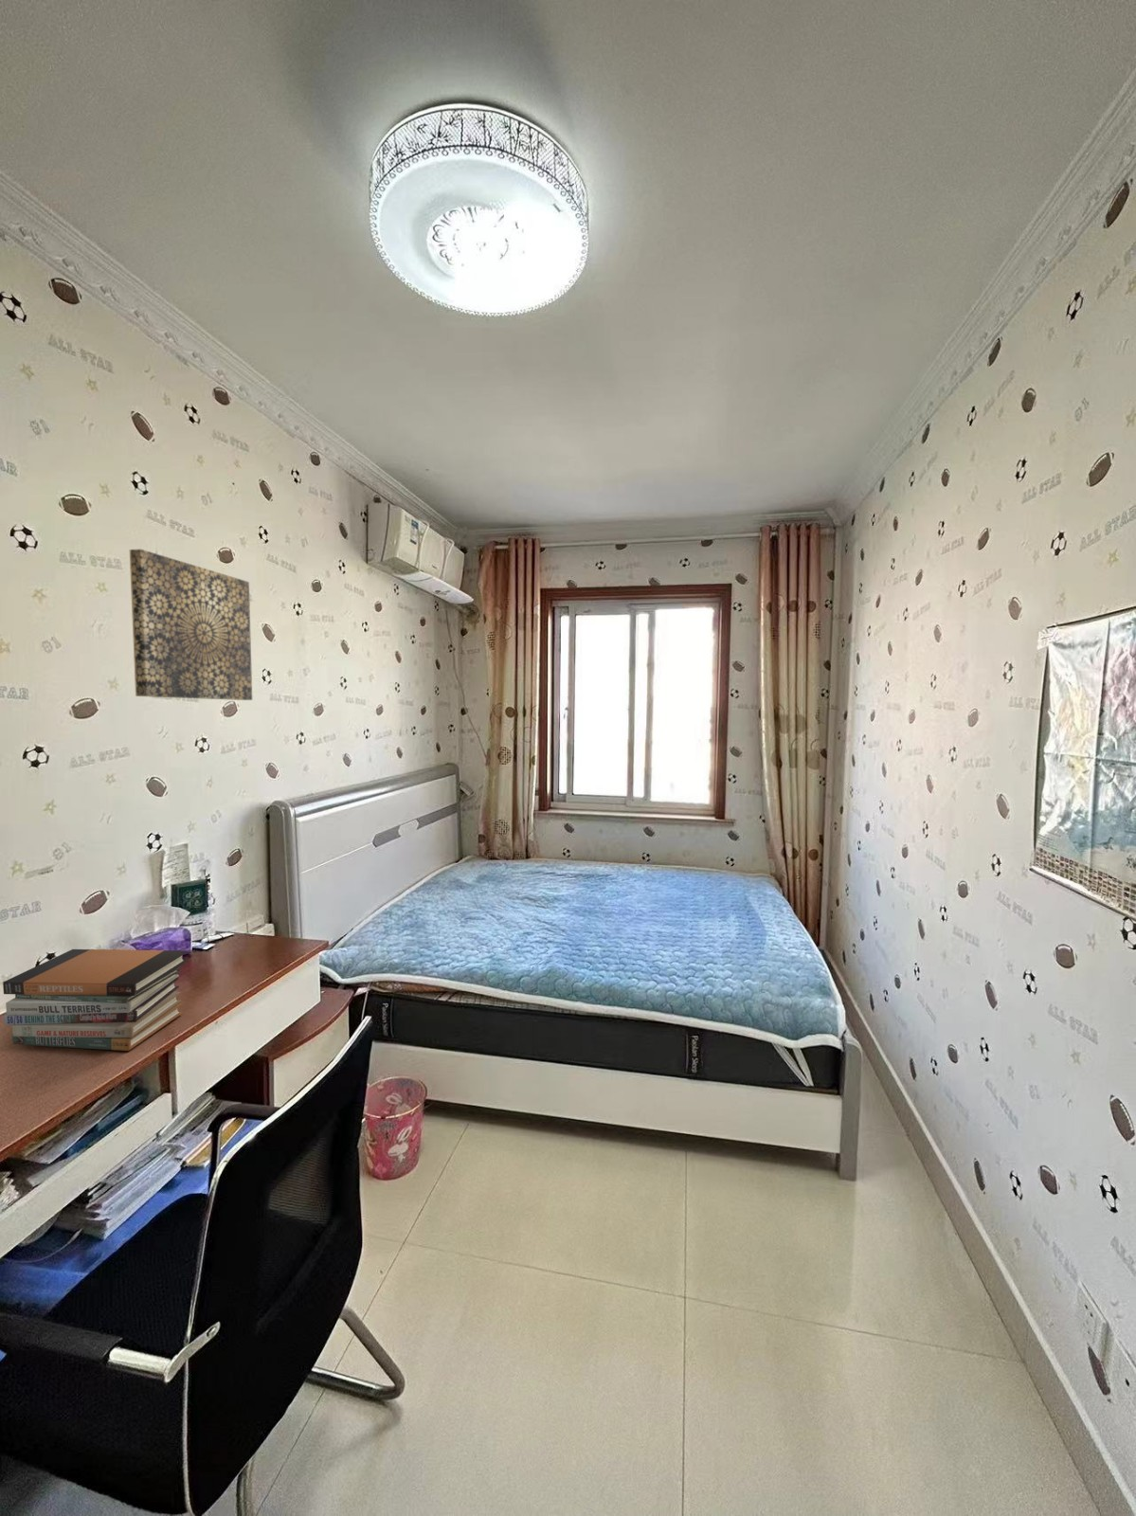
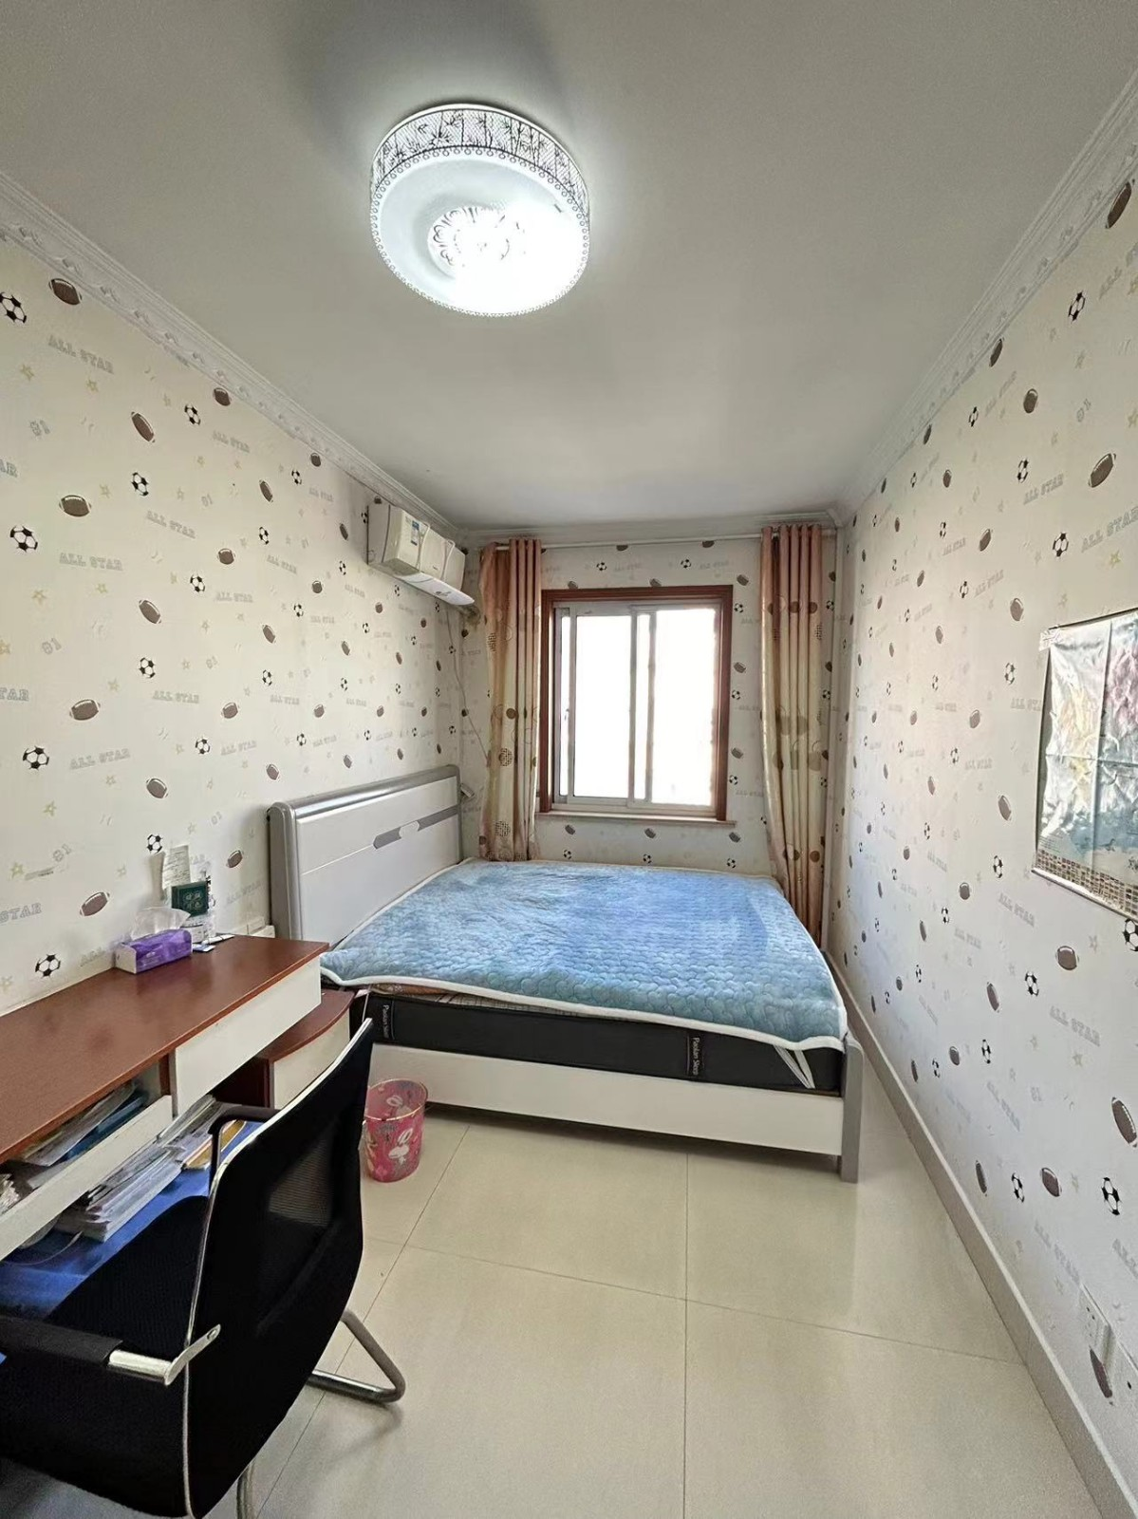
- book stack (99, 996)
- wall art (197, 633)
